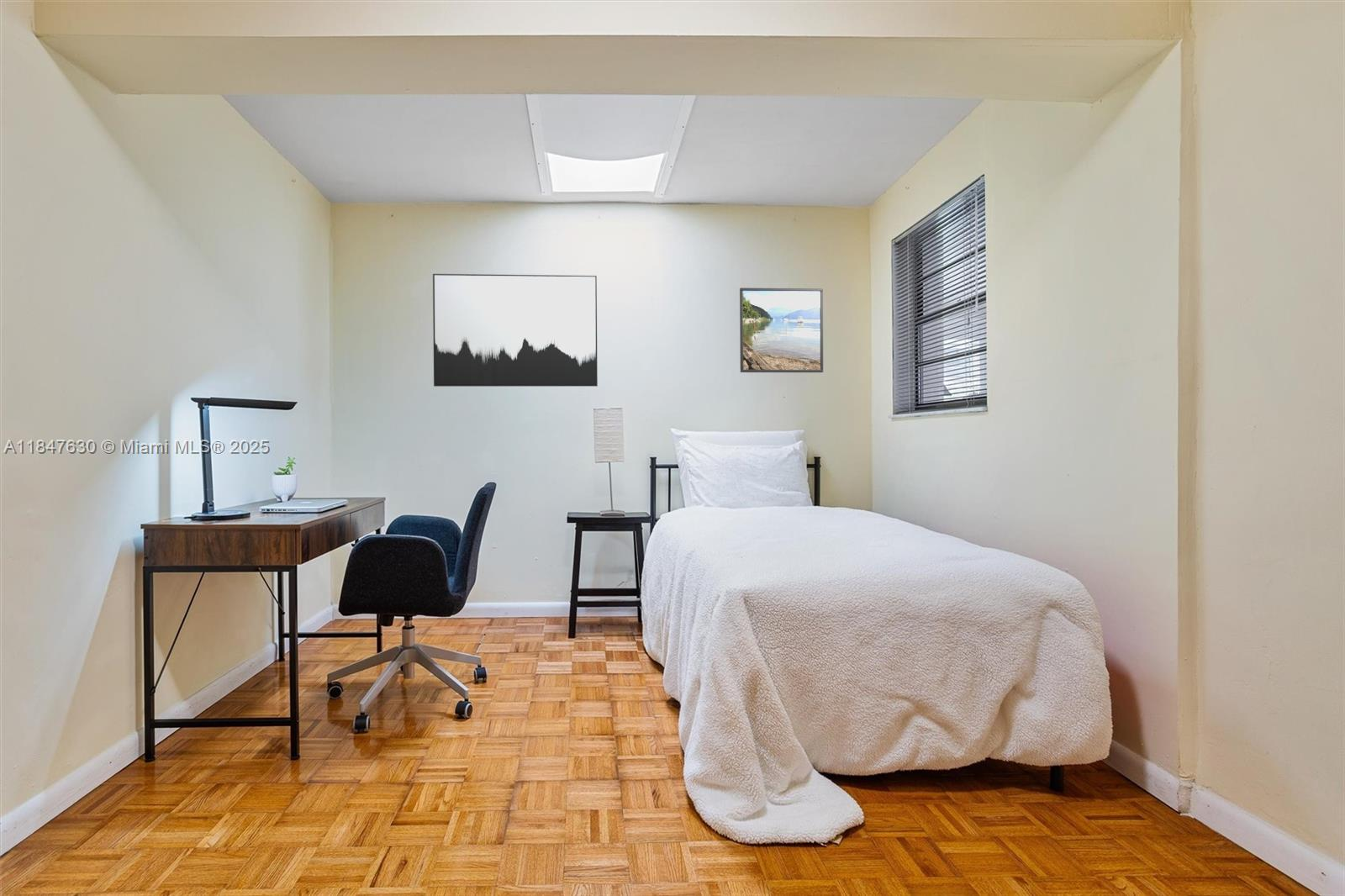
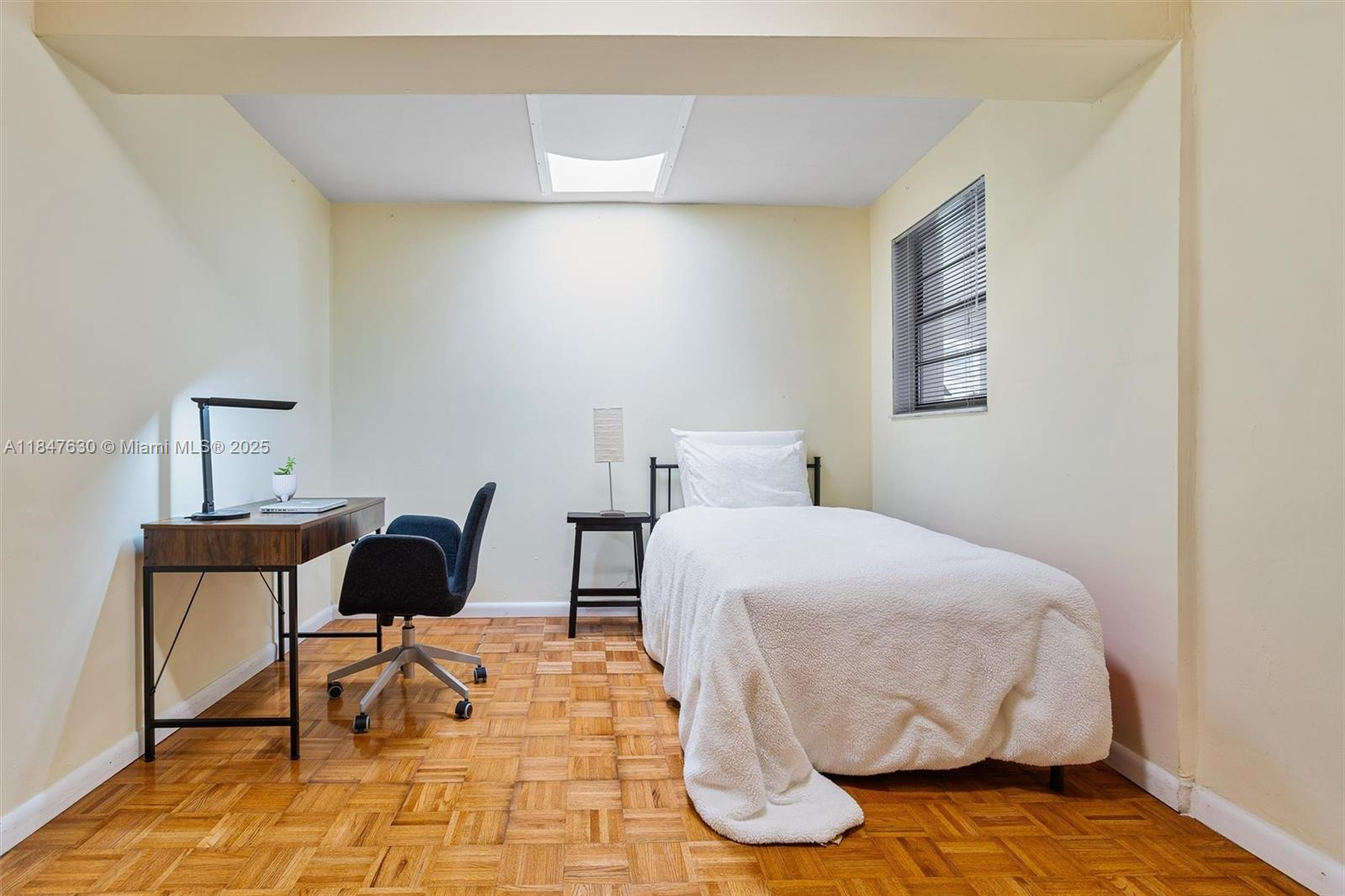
- wall art (515, 330)
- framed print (781, 330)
